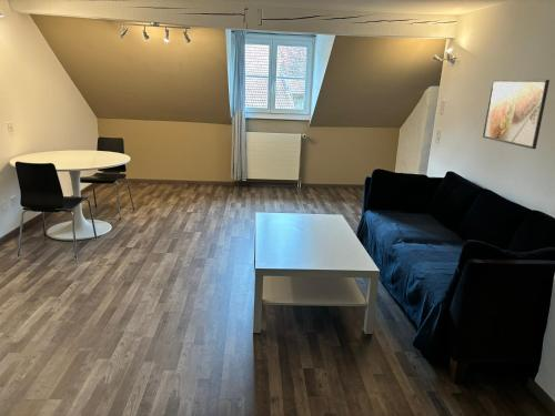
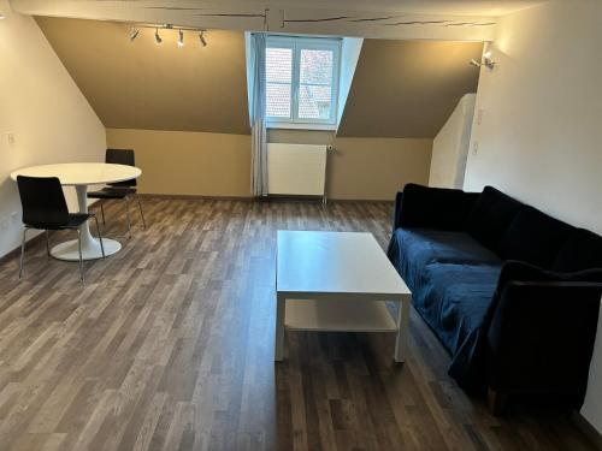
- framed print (512, 112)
